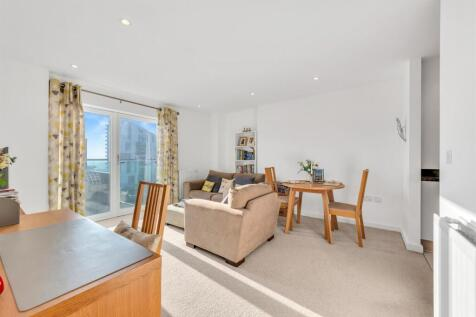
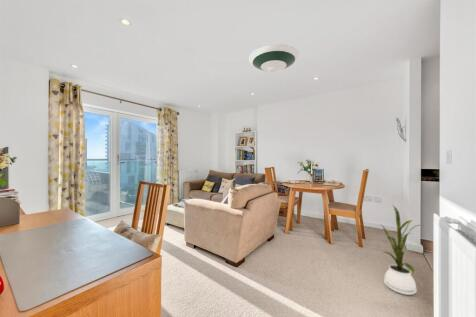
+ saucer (273, 64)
+ house plant (399, 248)
